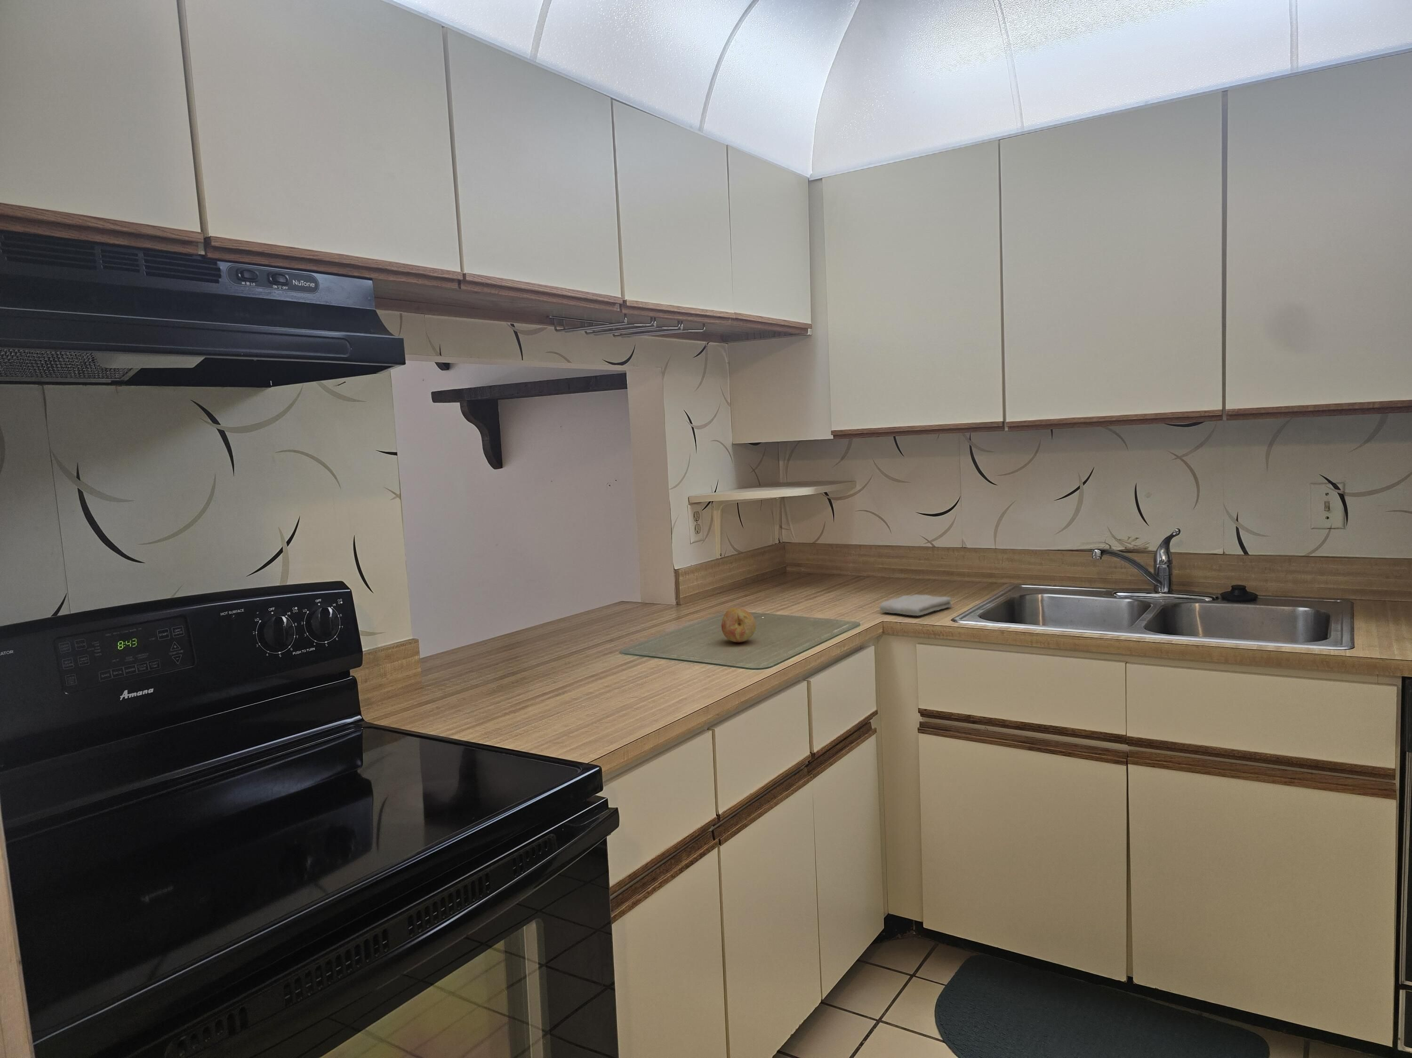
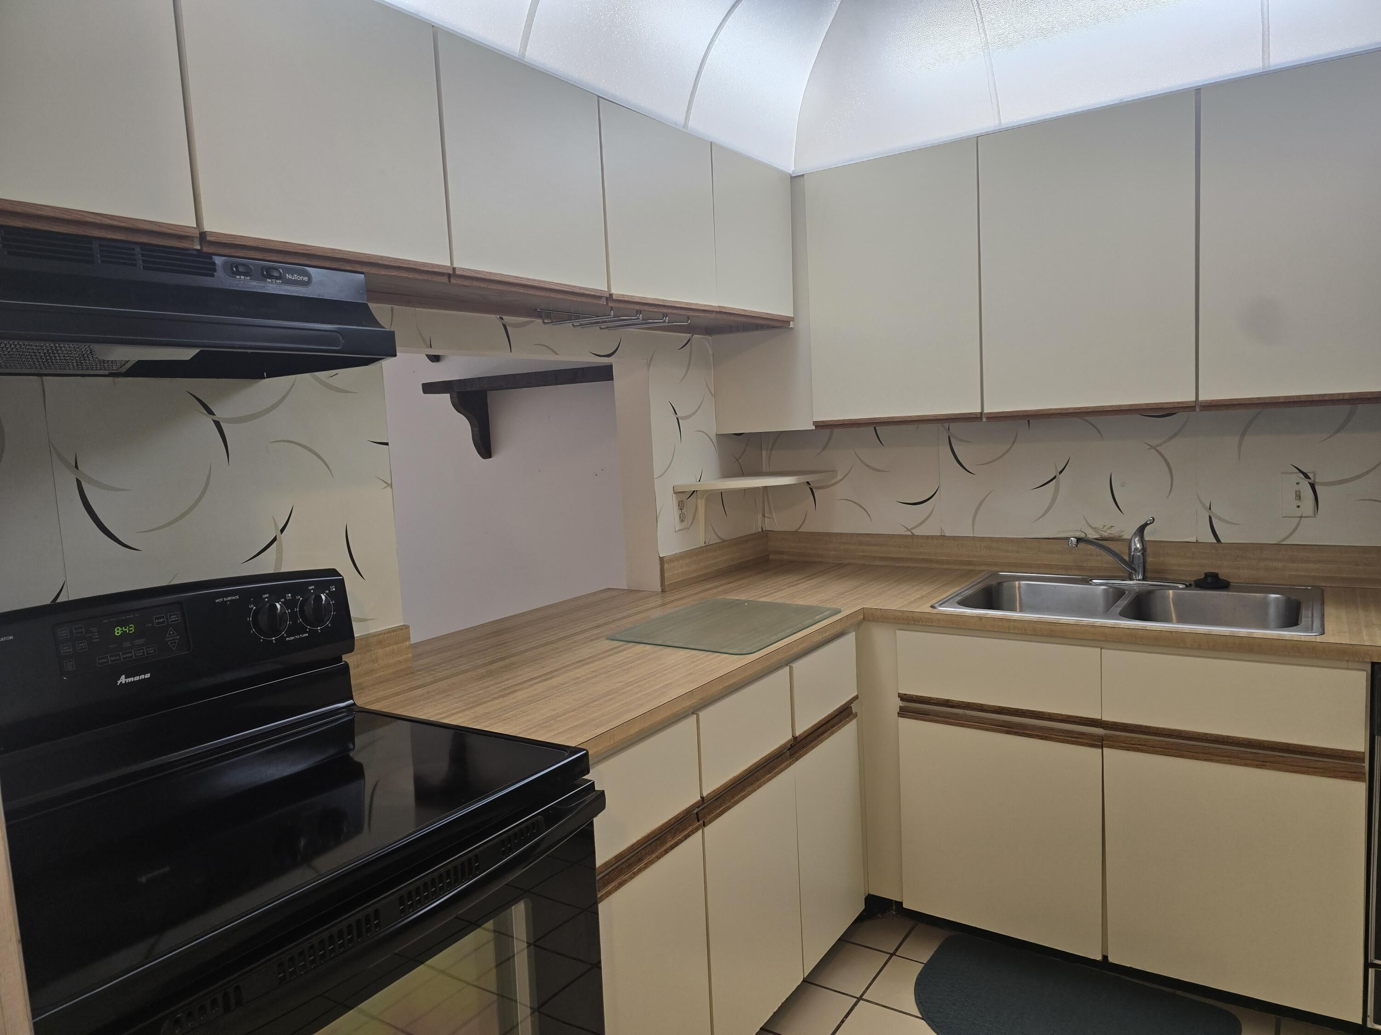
- fruit (738, 625)
- washcloth (916, 603)
